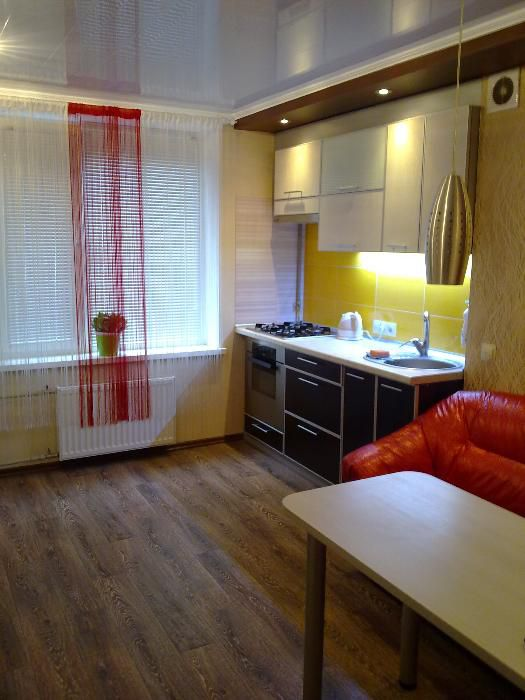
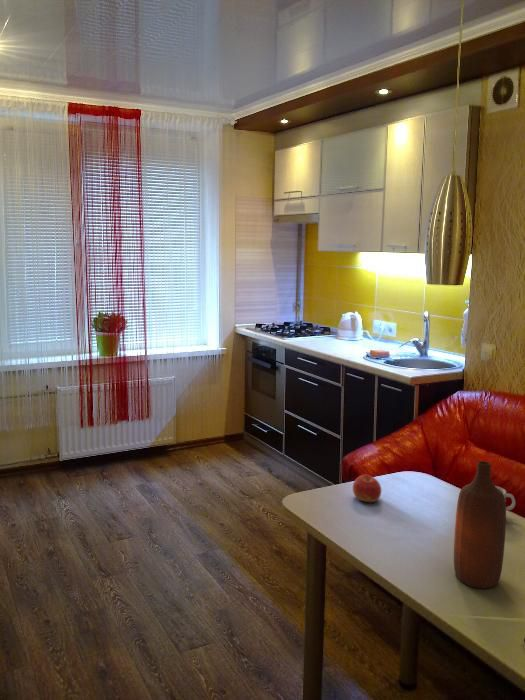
+ mug (505, 501)
+ apple (366, 488)
+ bottle (480, 521)
